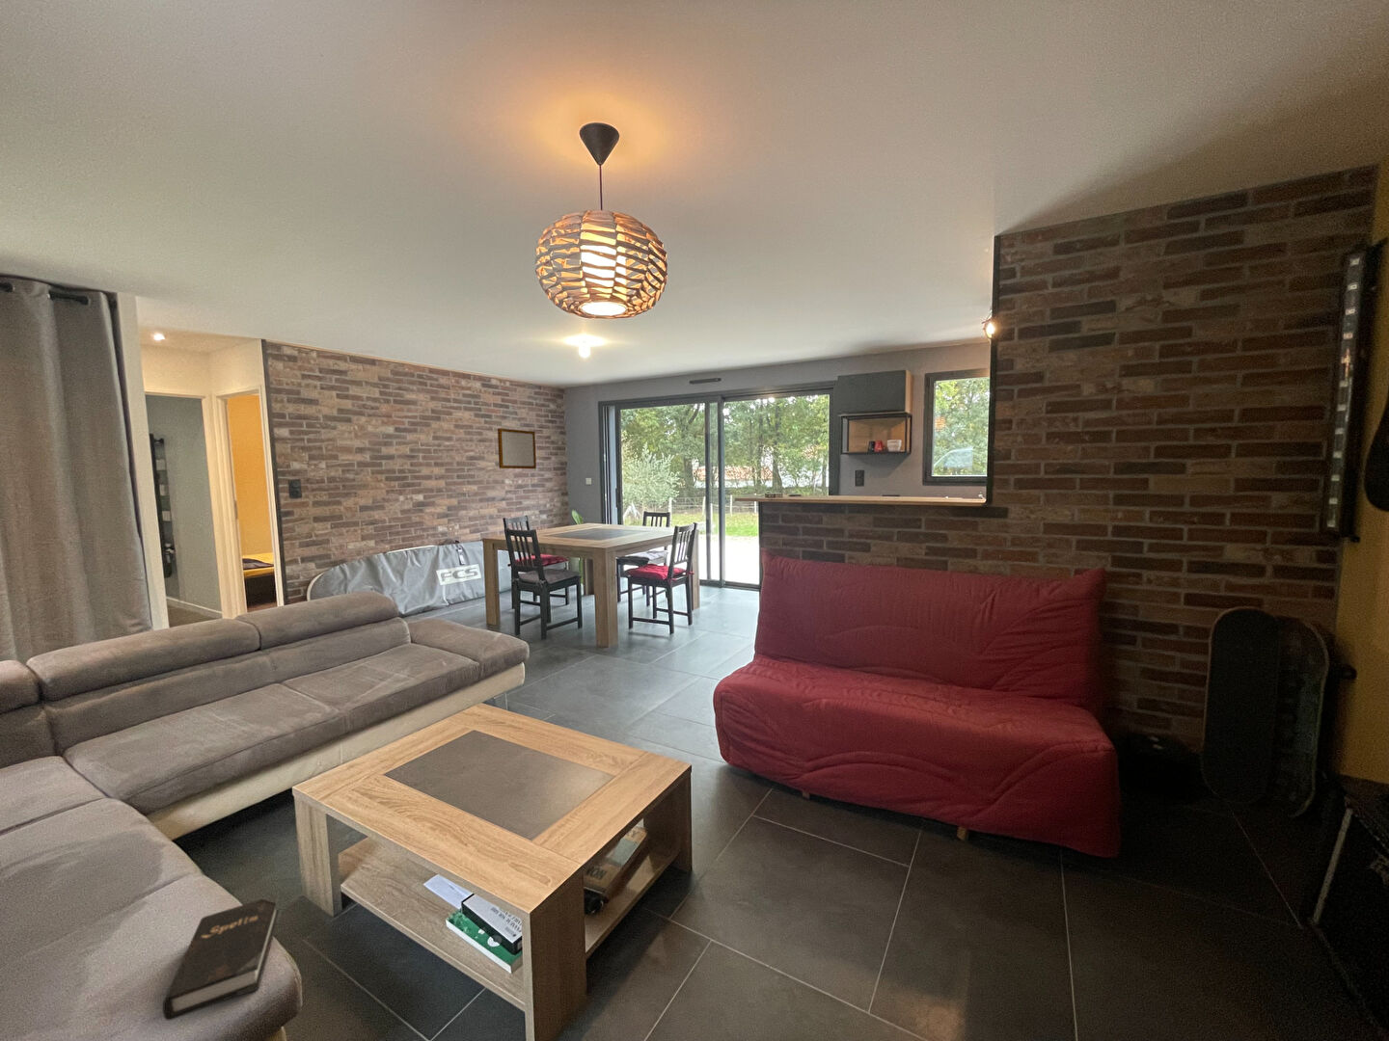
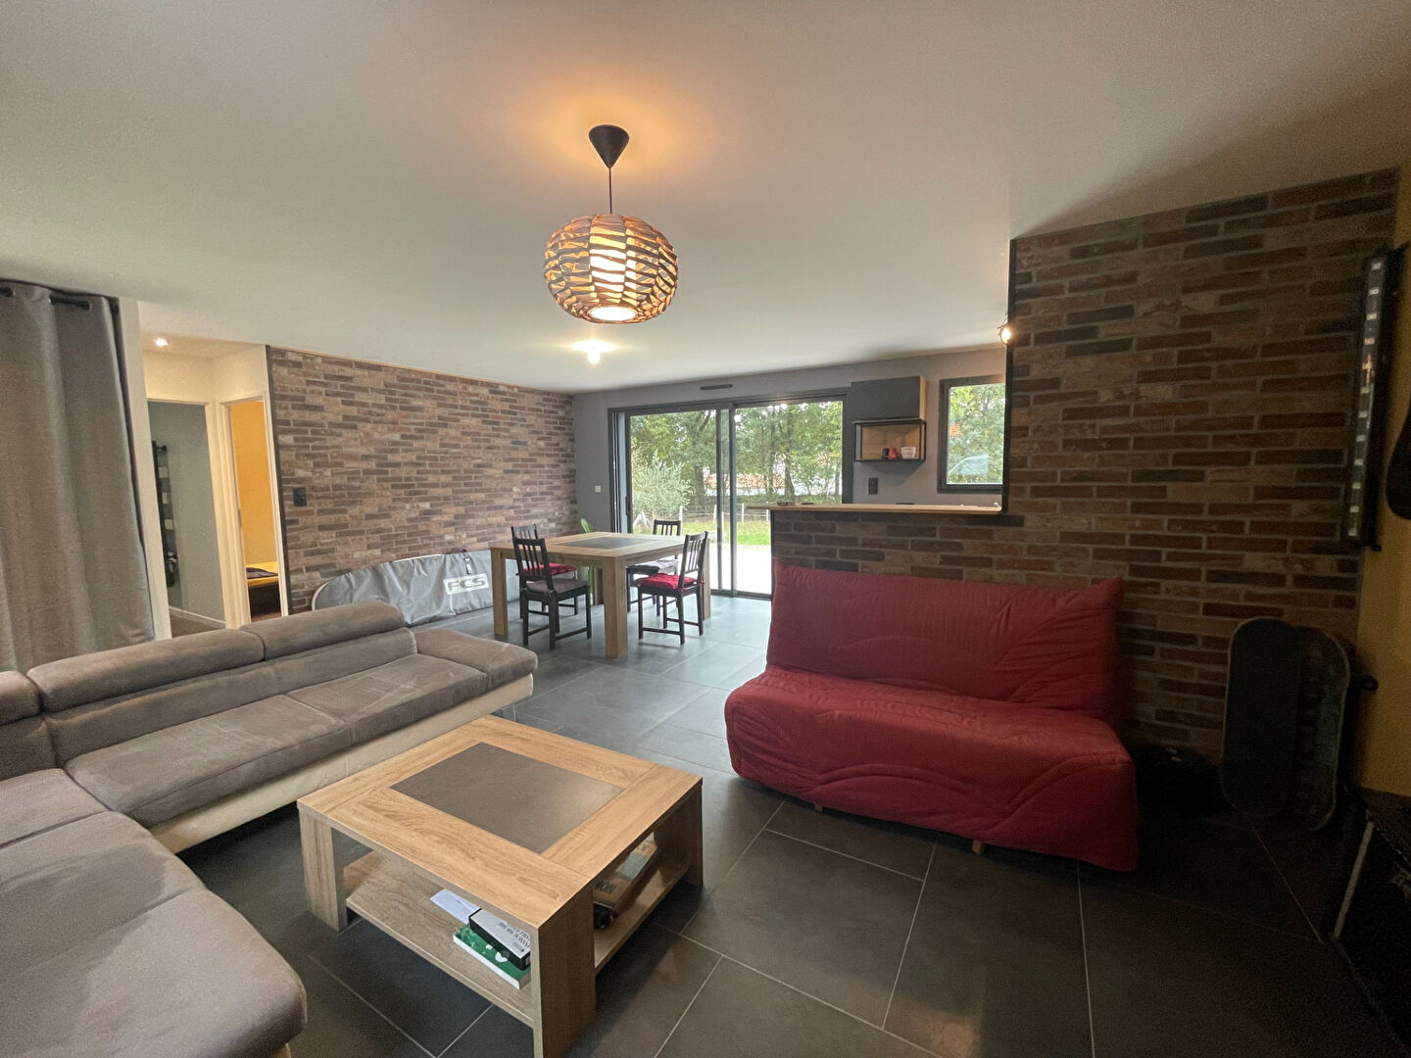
- hardback book (226, 950)
- writing board (517, 449)
